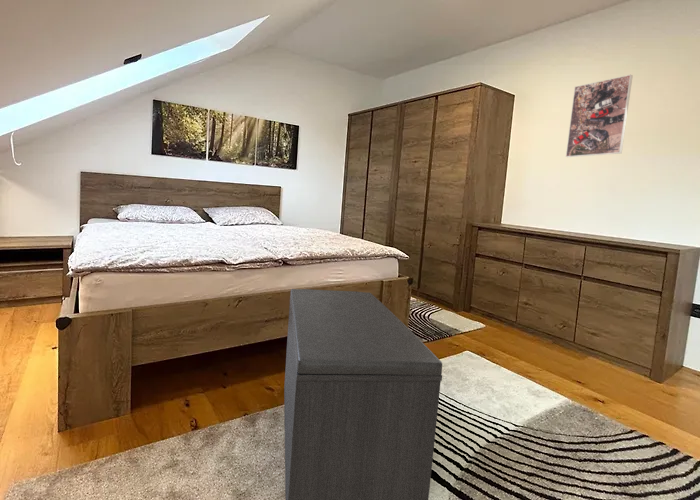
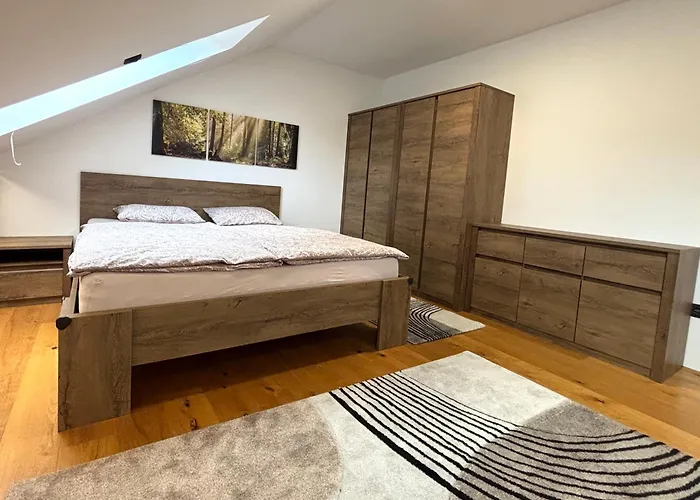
- bench (341, 377)
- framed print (597, 118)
